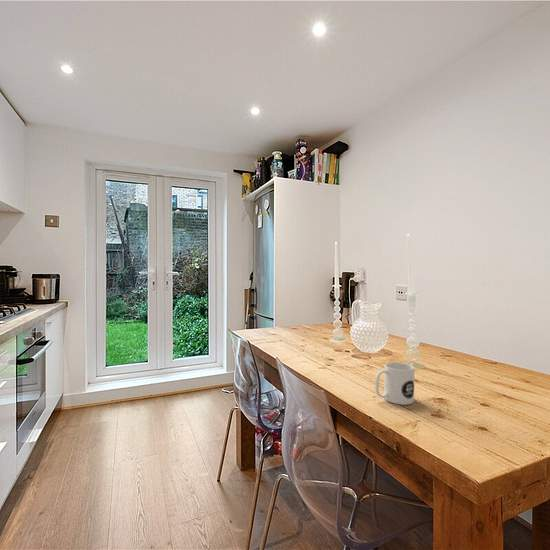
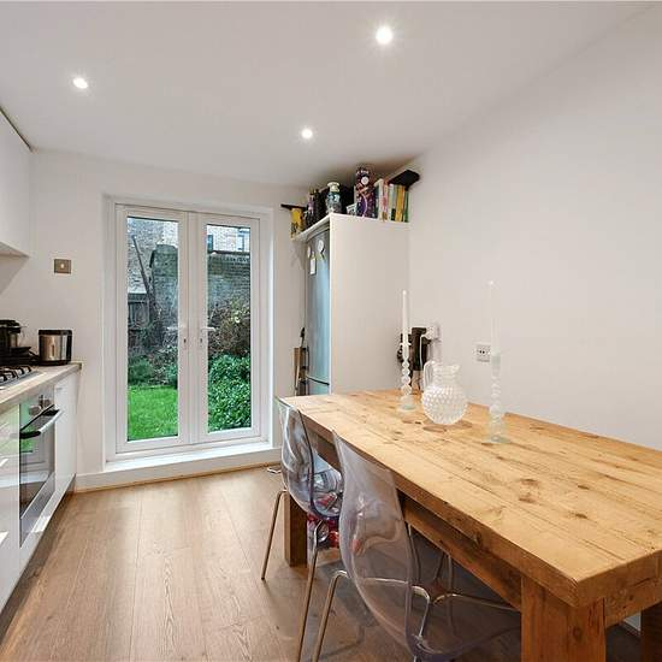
- mug (393, 382)
